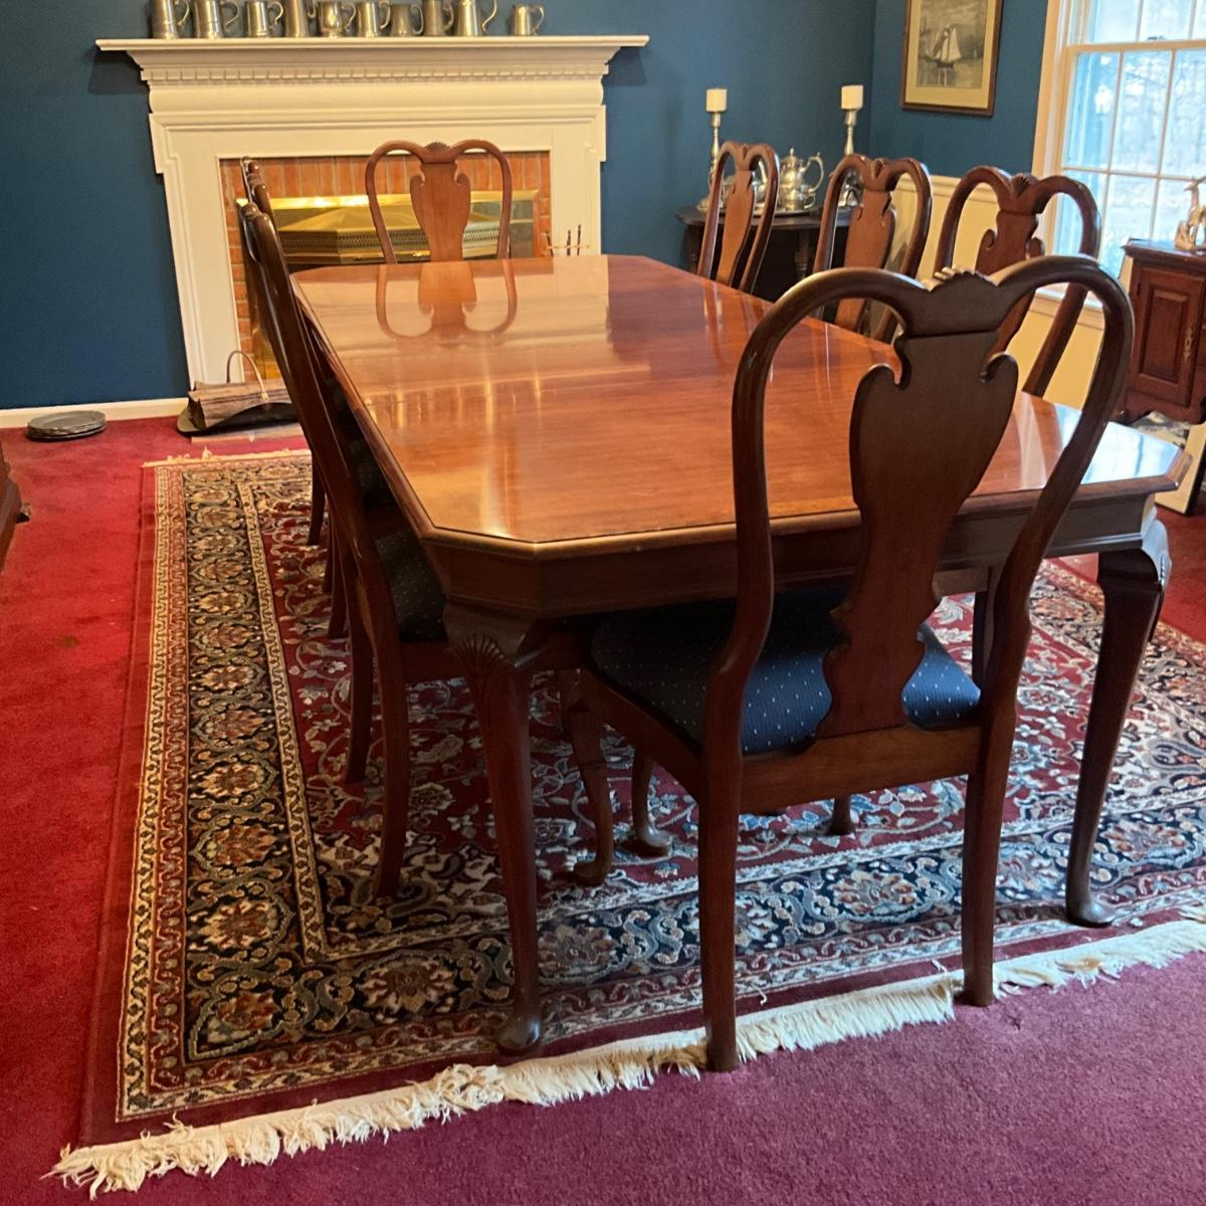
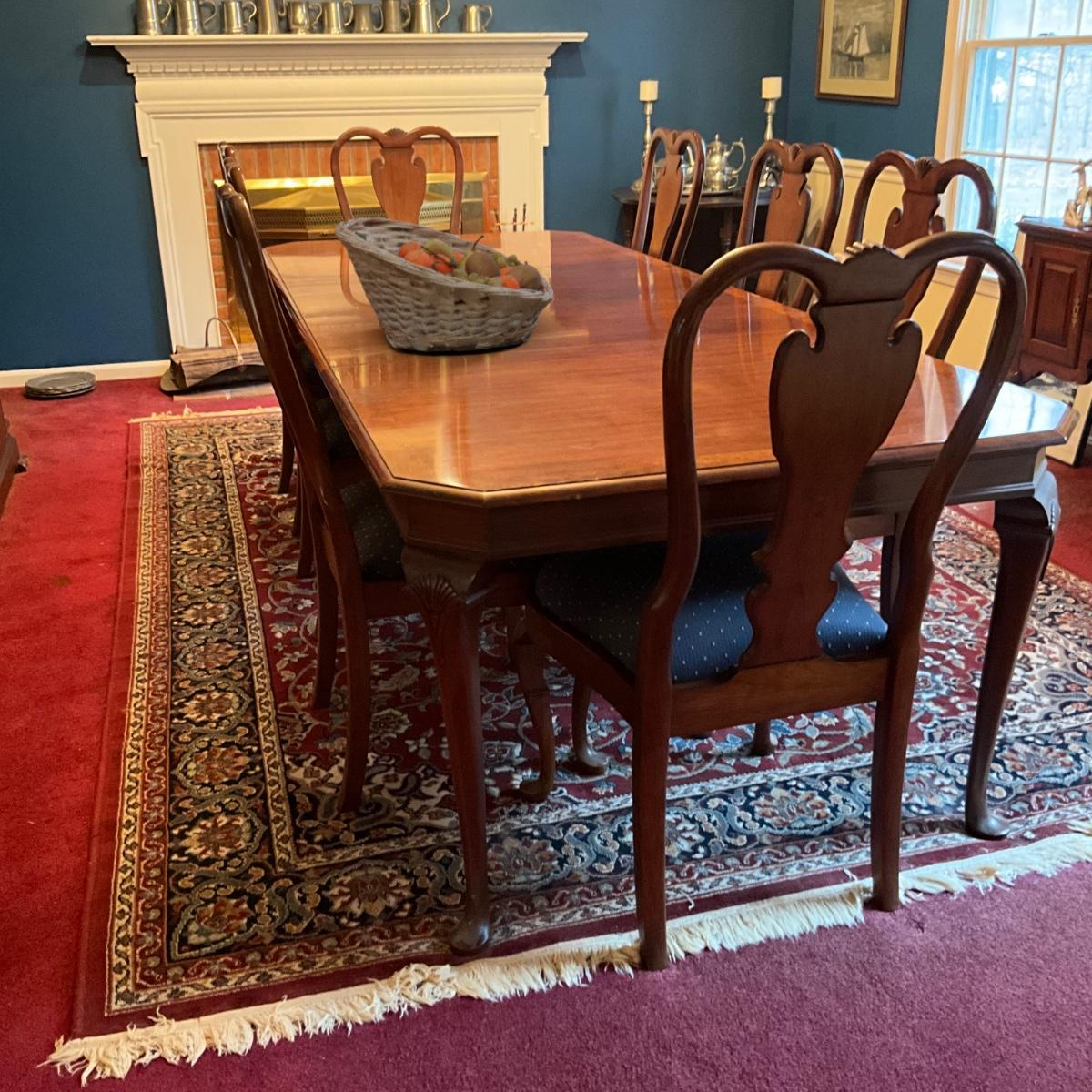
+ fruit basket (447, 278)
